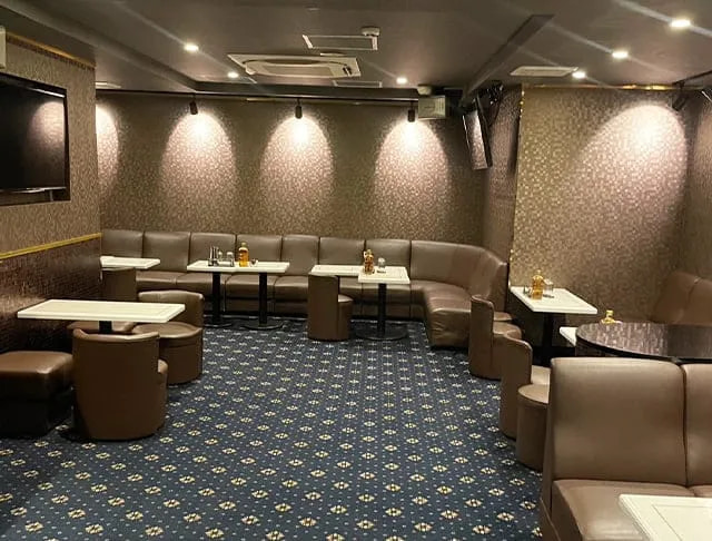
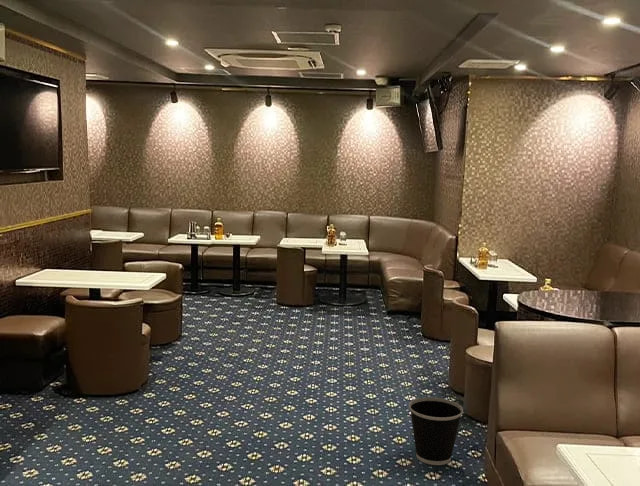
+ wastebasket (434, 432)
